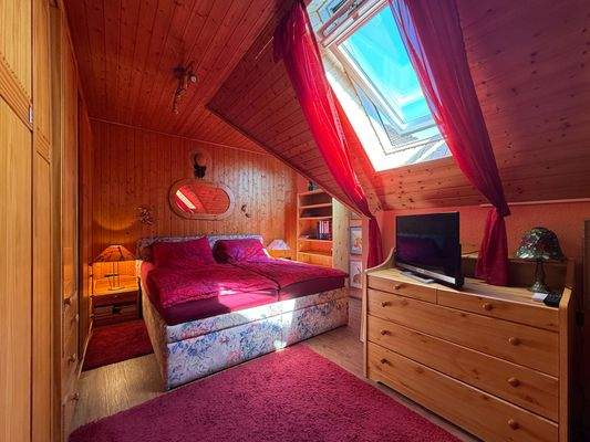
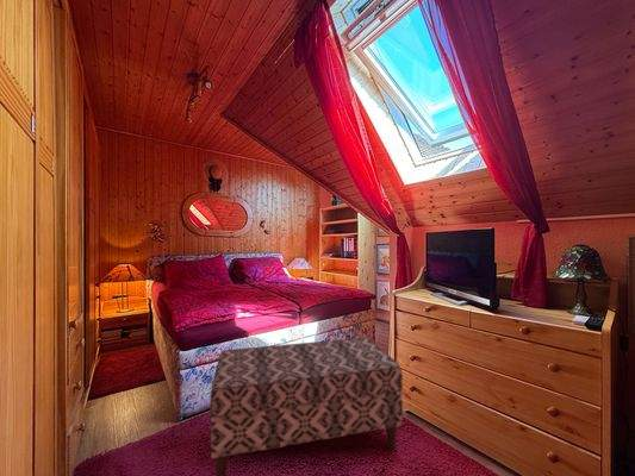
+ bench (305, 397)
